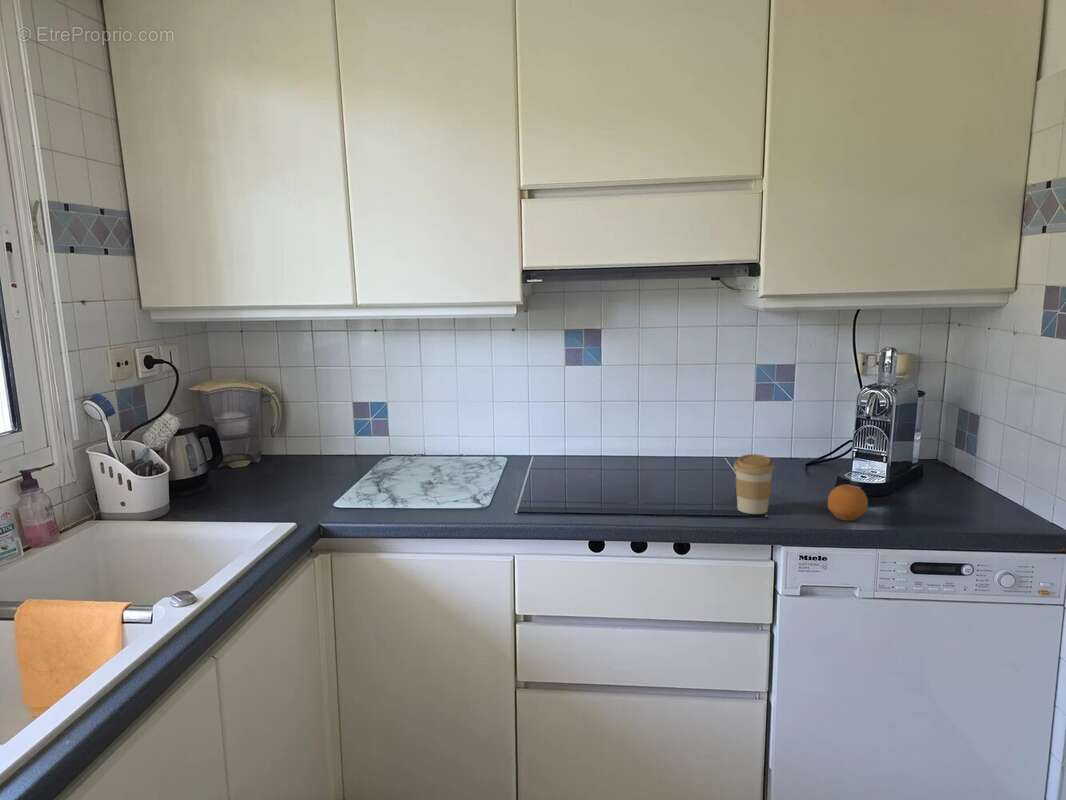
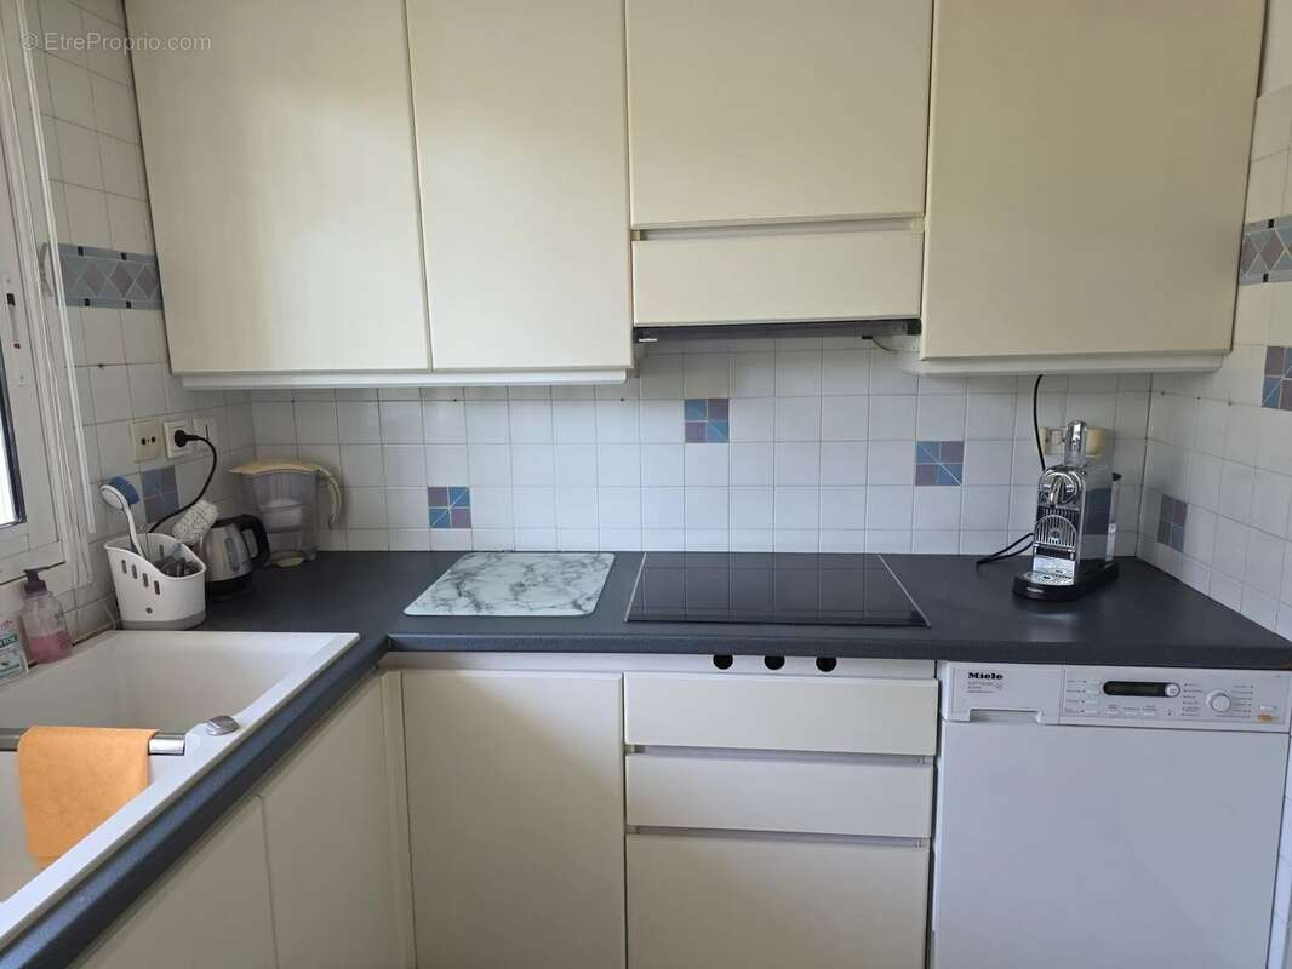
- fruit (847, 502)
- coffee cup (753, 483)
